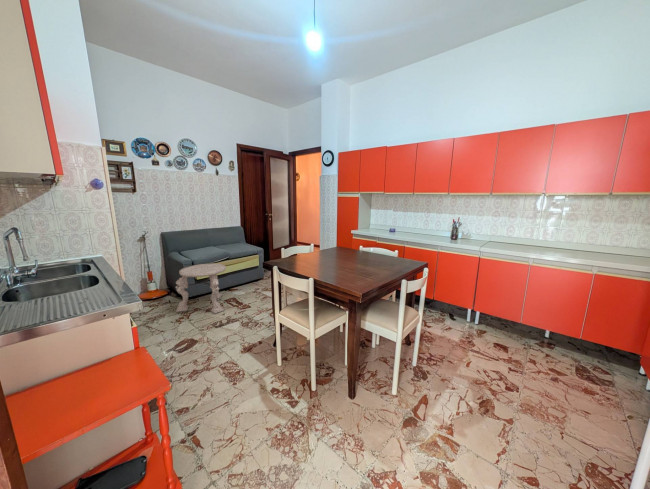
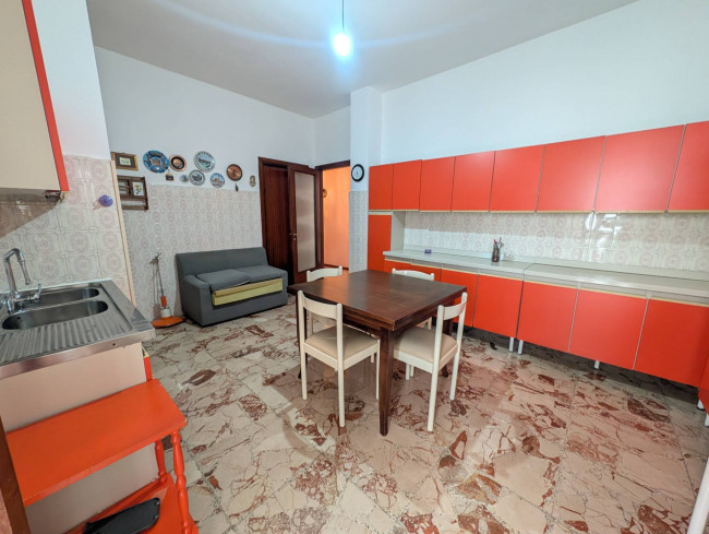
- side table (207, 284)
